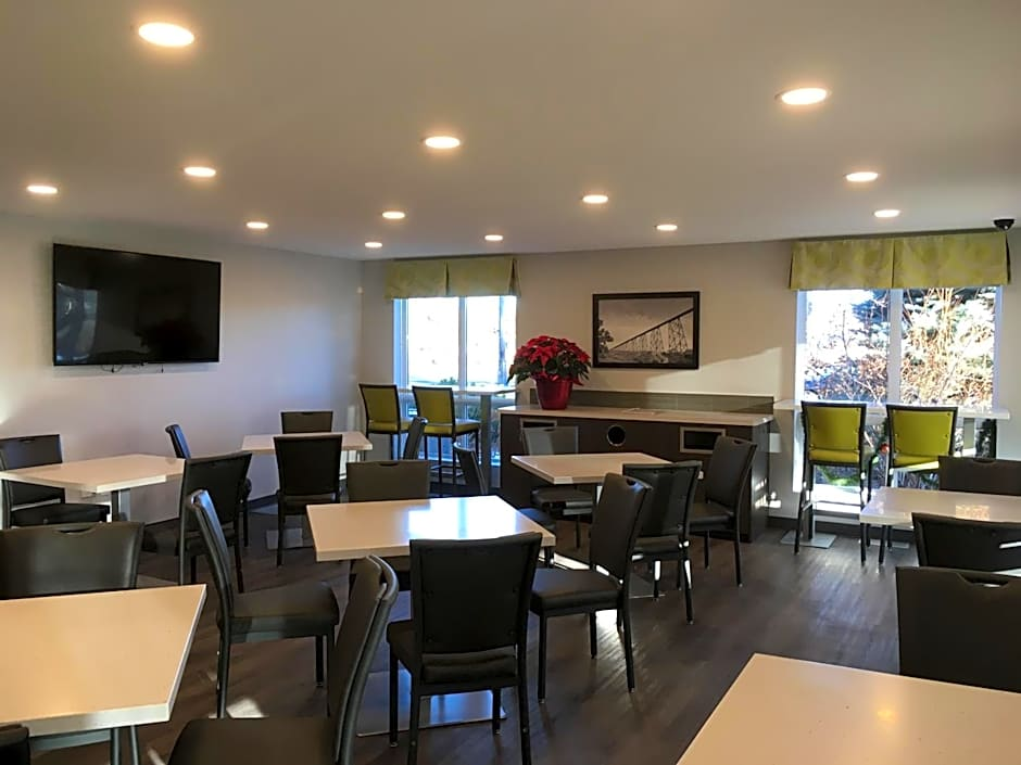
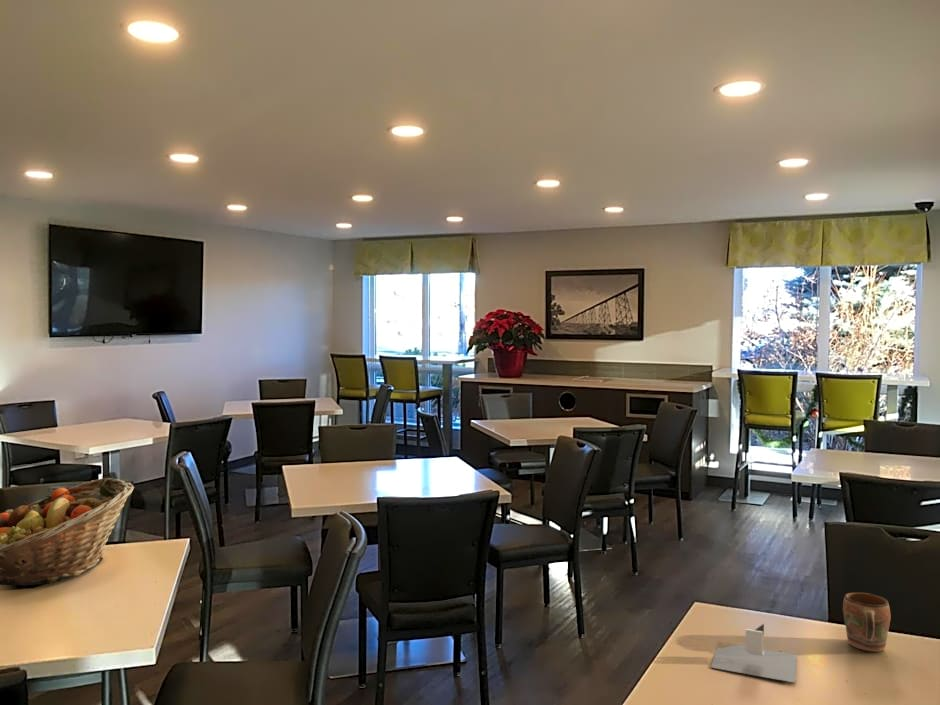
+ napkin holder (754, 642)
+ fruit basket (52, 527)
+ mug (864, 622)
